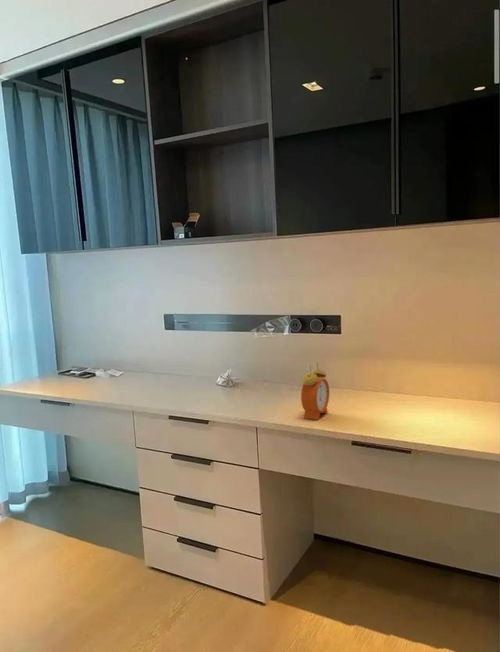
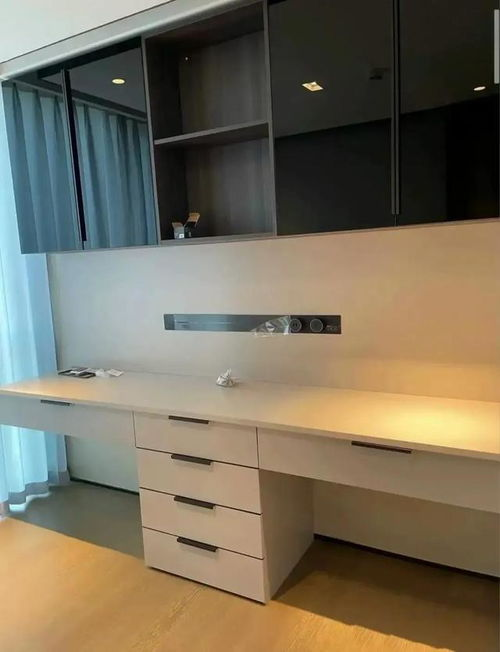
- alarm clock (315, 389)
